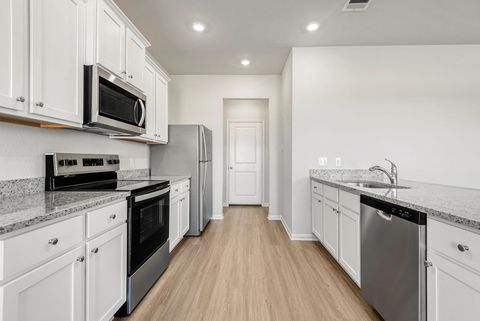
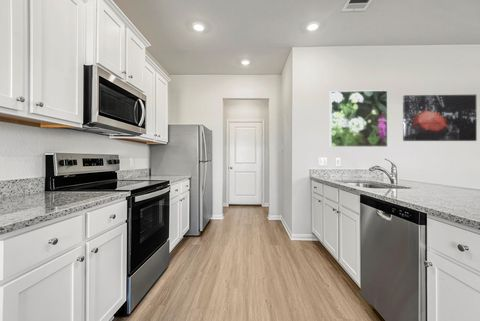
+ wall art (439, 118)
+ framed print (358, 118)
